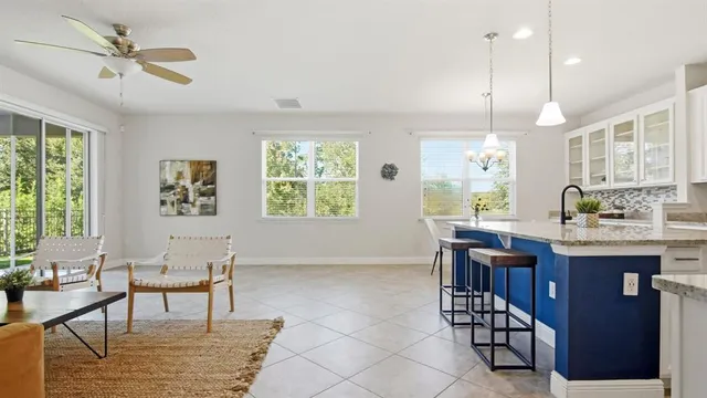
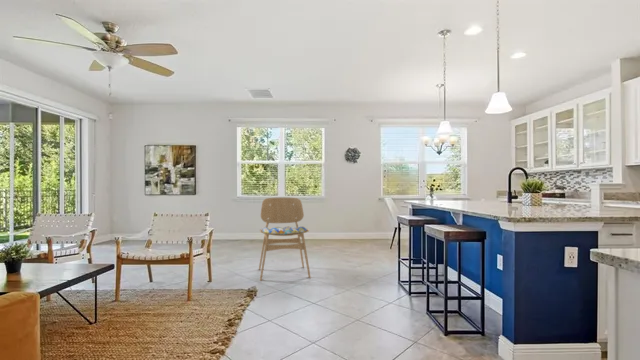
+ dining chair (283, 235)
